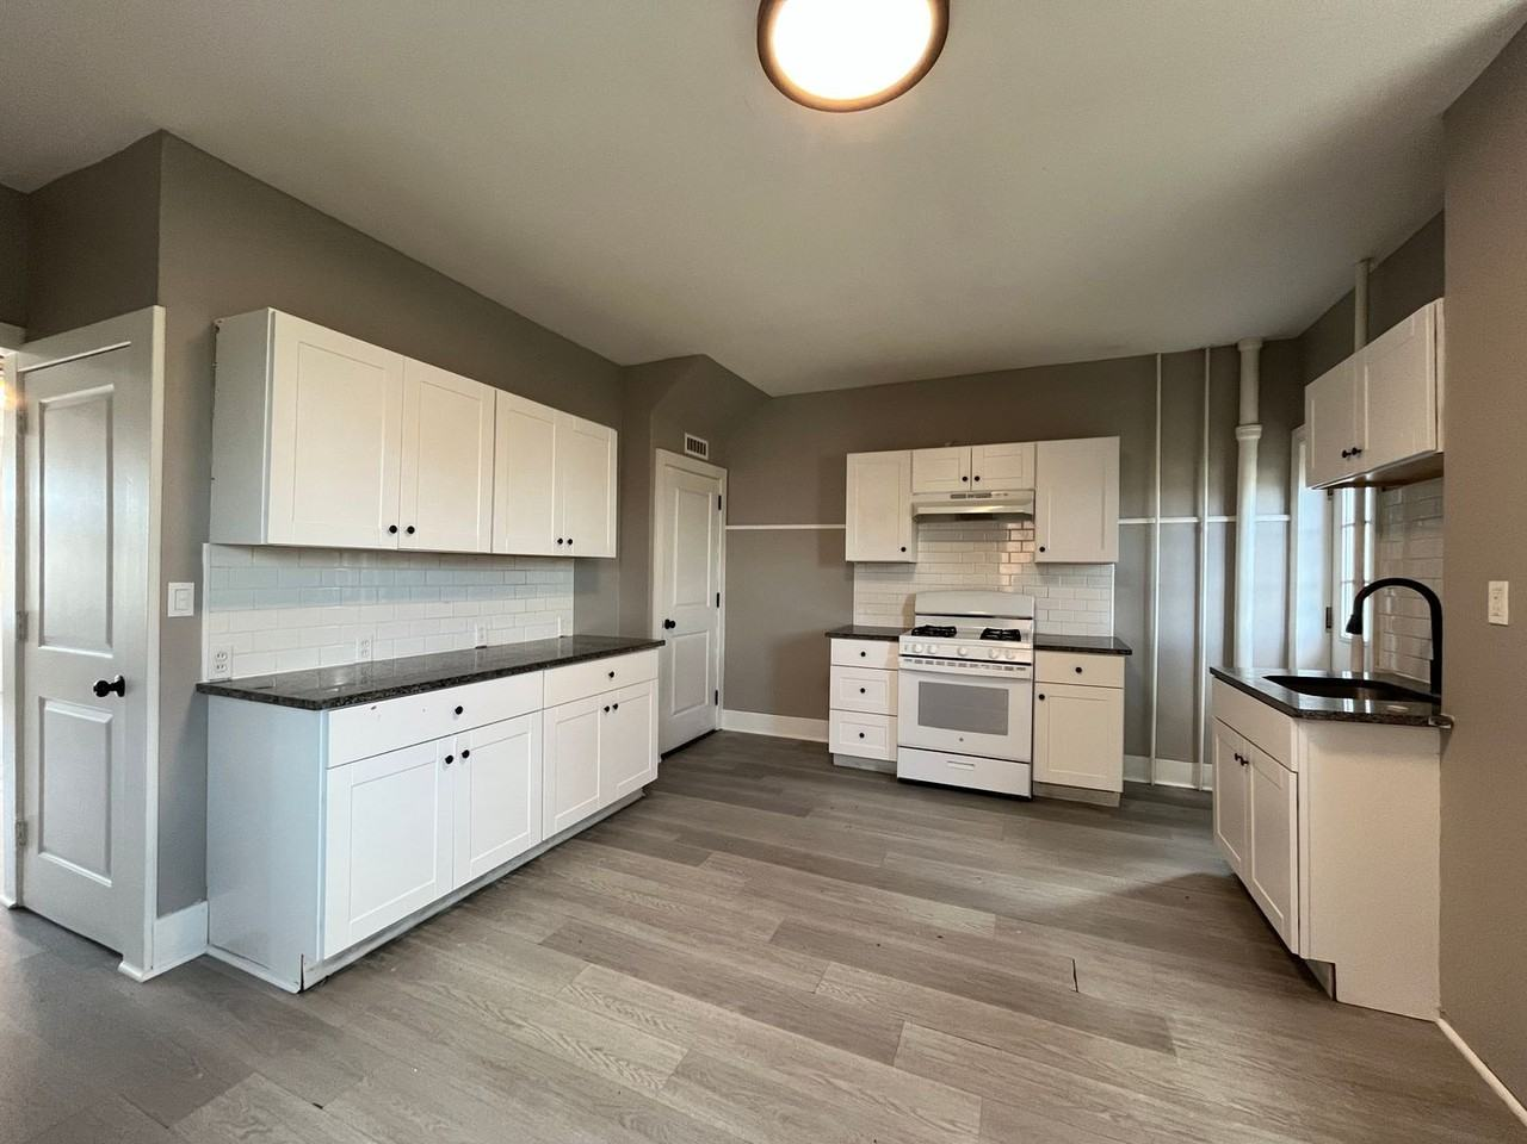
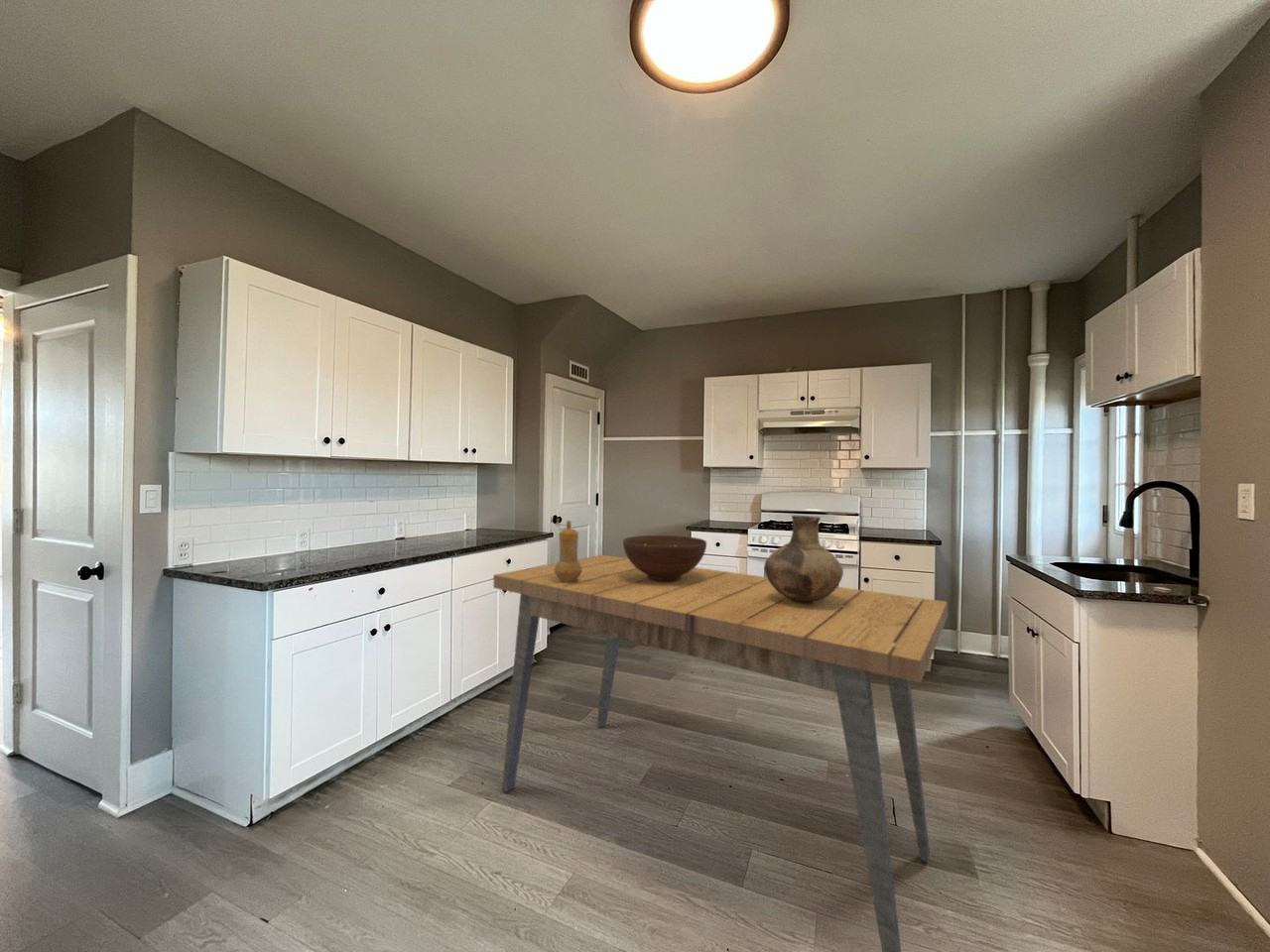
+ fruit bowl (664, 558)
+ pepper mill (567, 549)
+ vase (803, 557)
+ dining table (706, 659)
